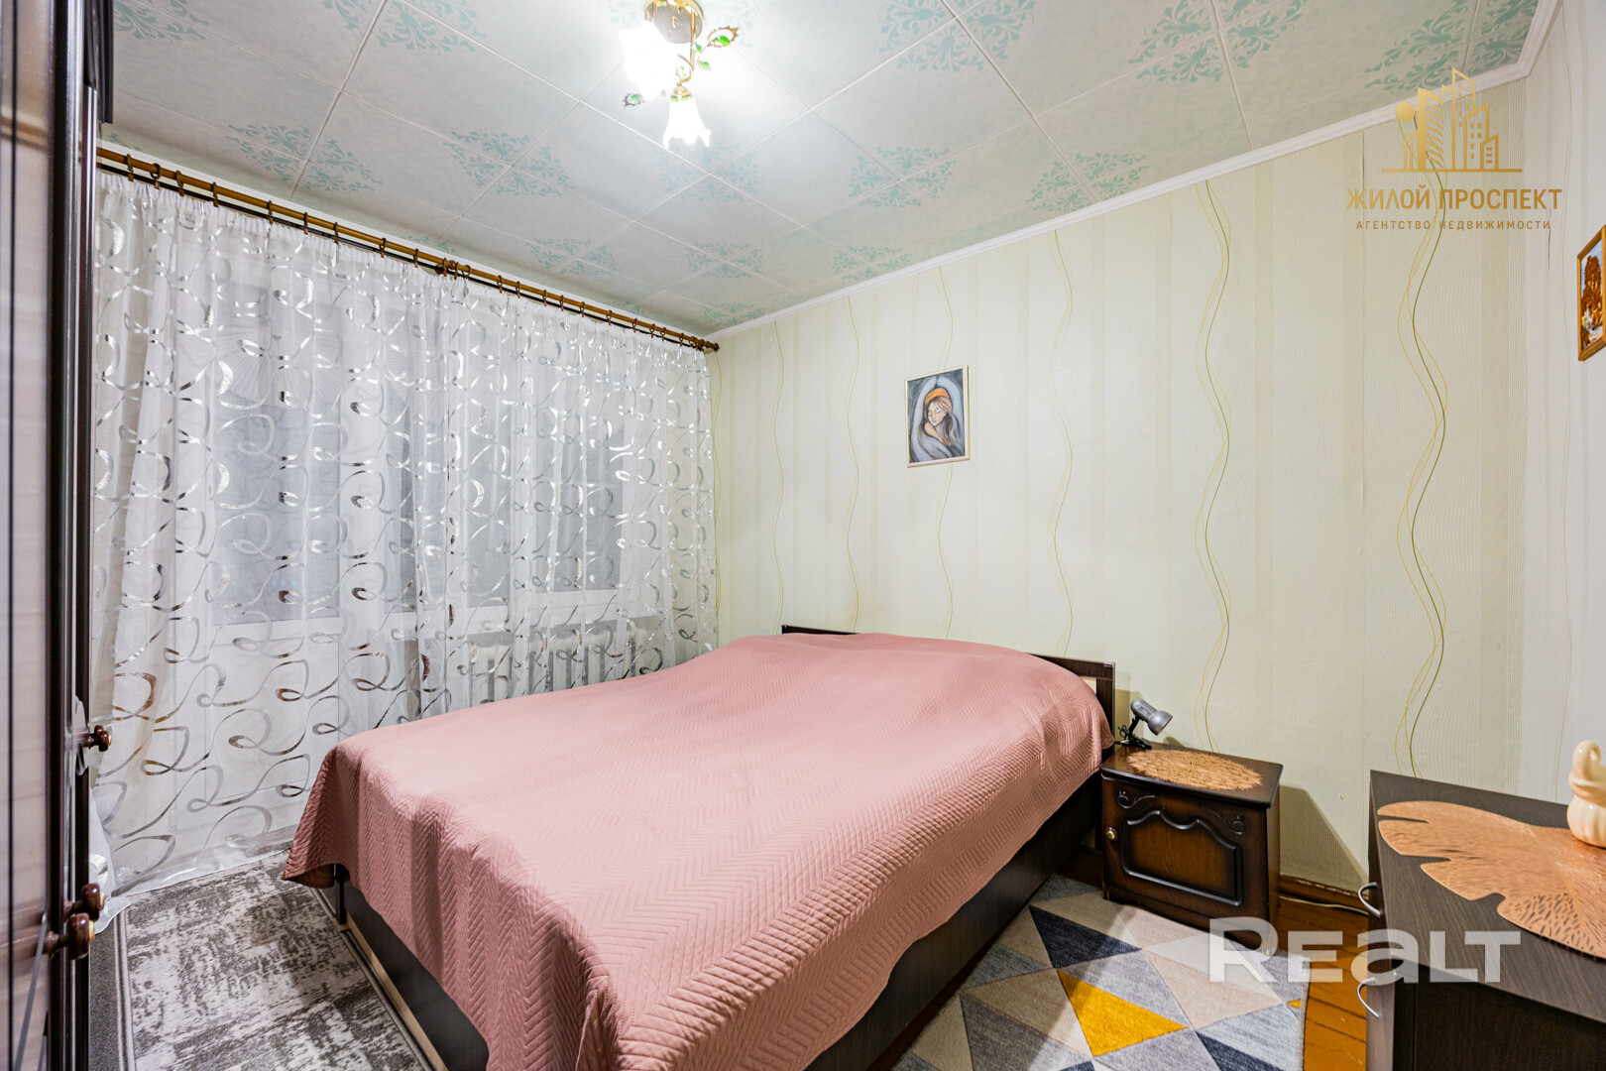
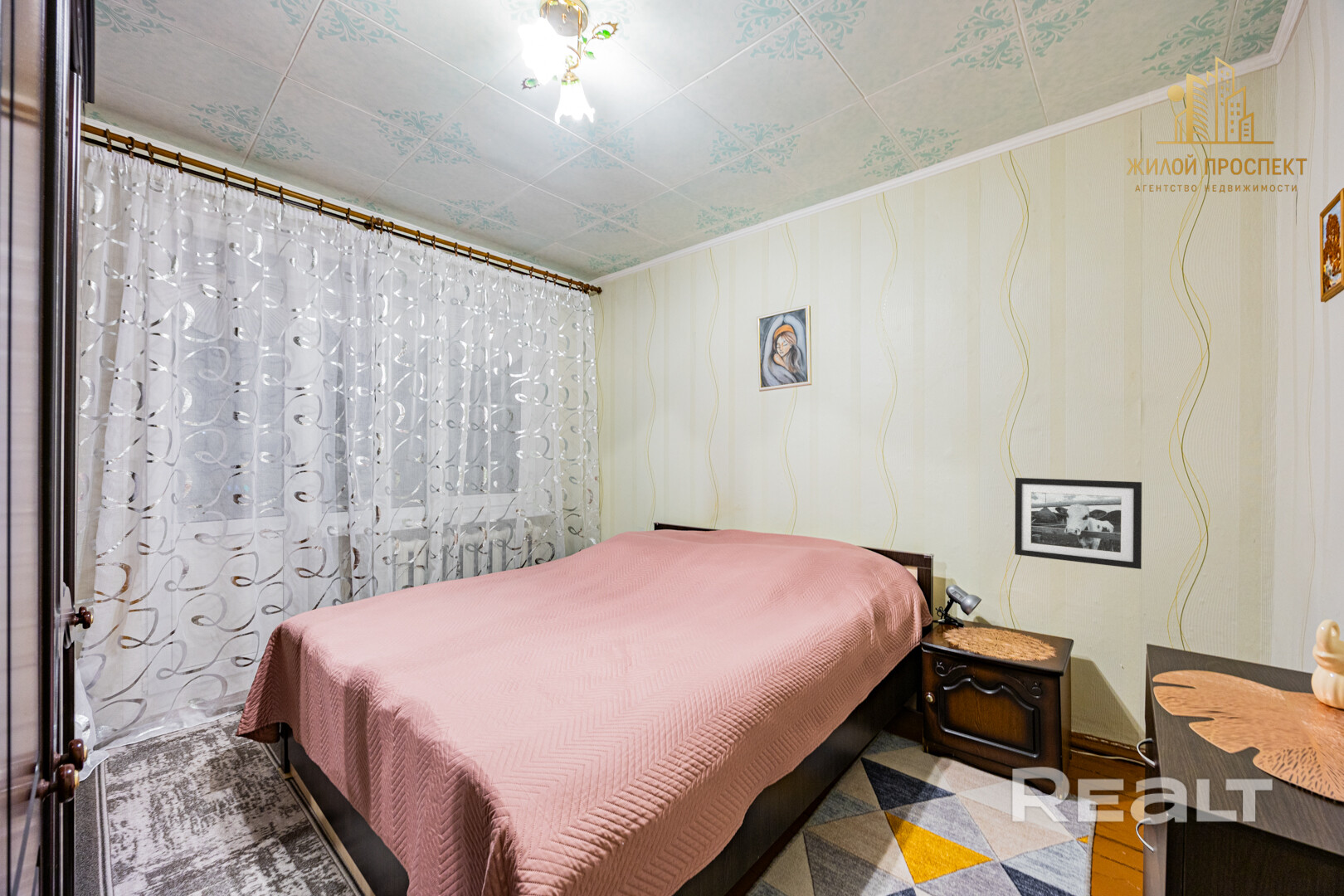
+ picture frame (1074, 520)
